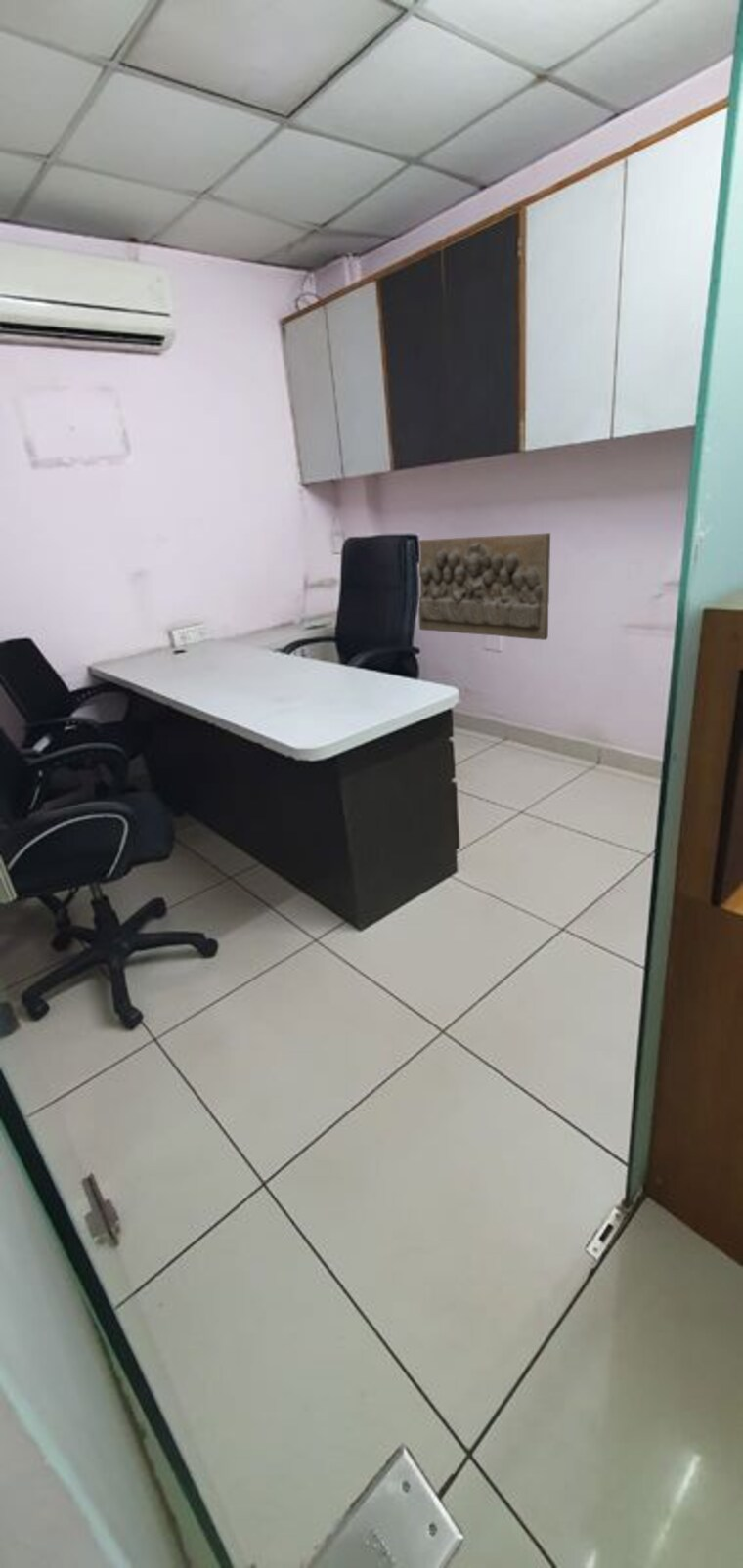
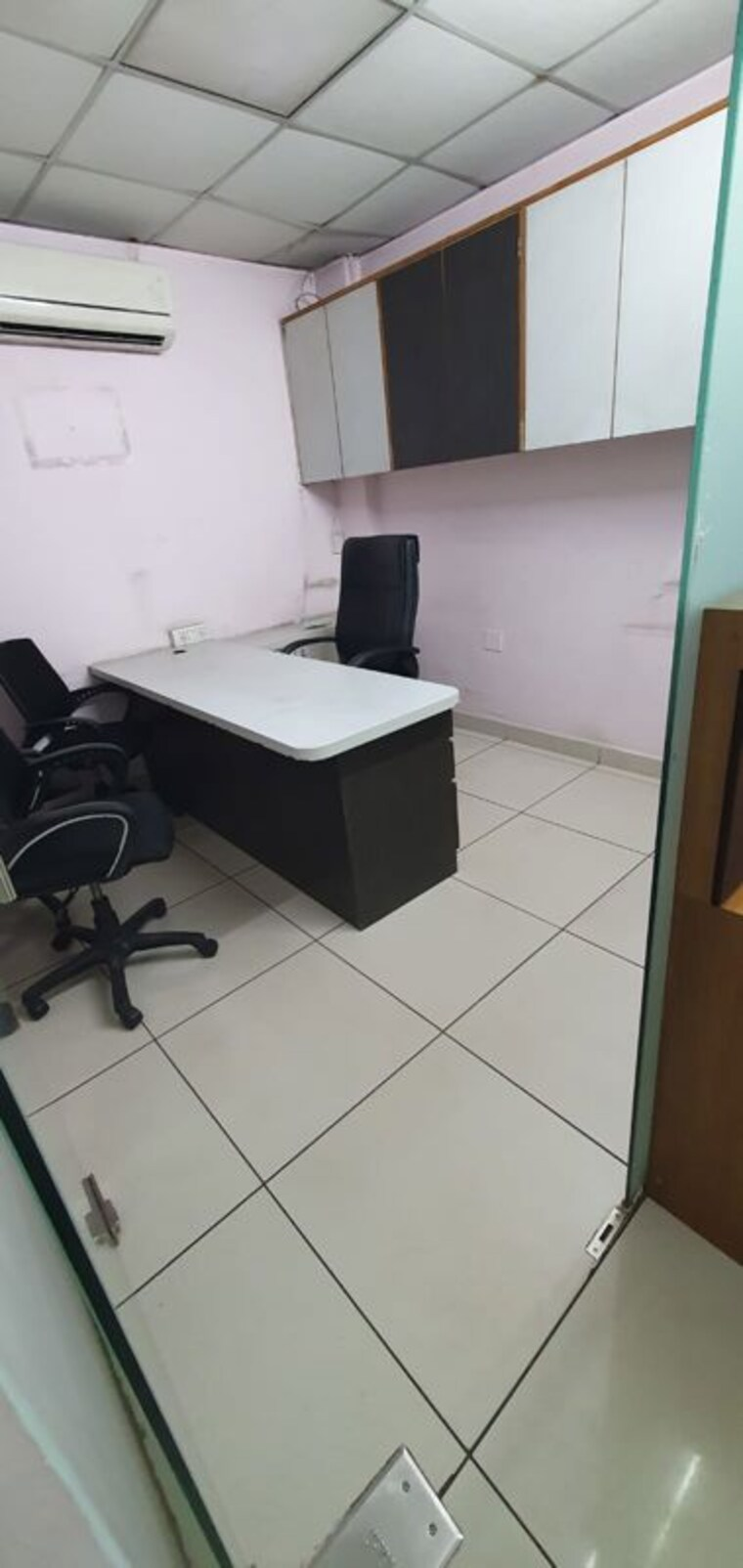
- relief panel (474, 588)
